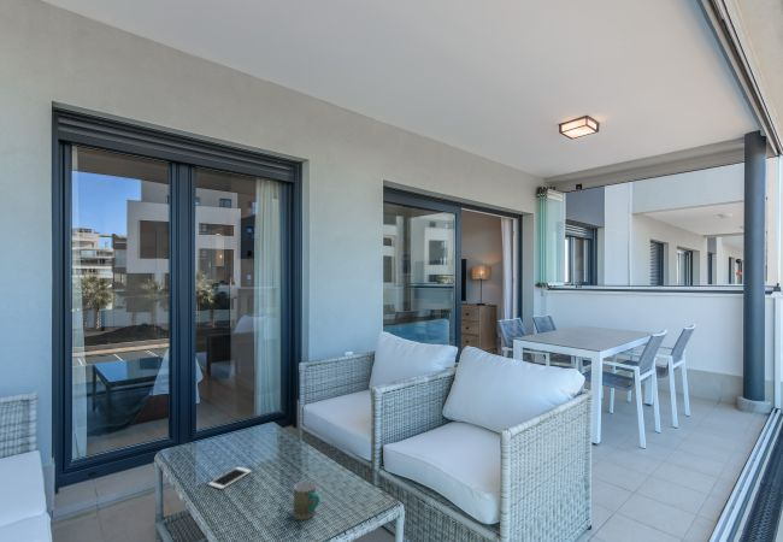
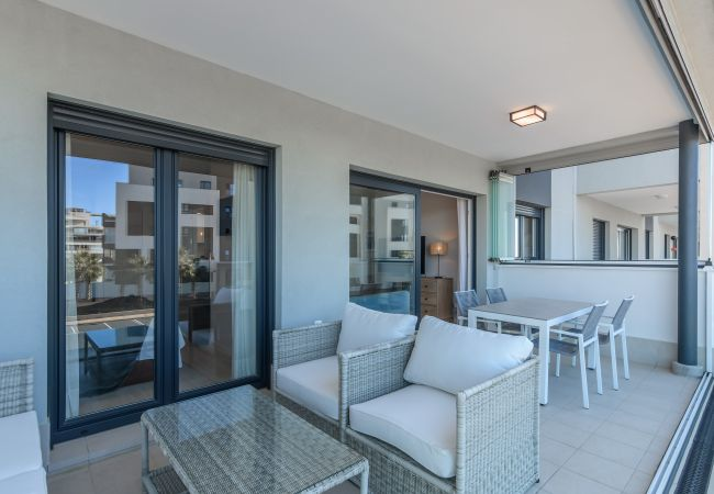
- cell phone (230, 477)
- mug (307, 501)
